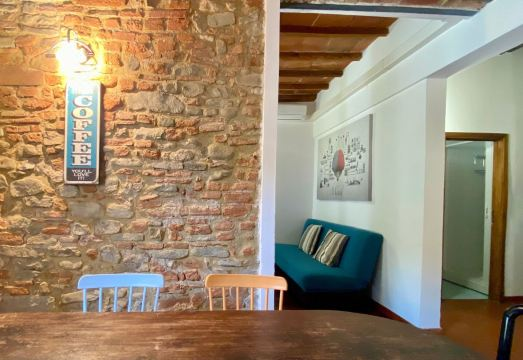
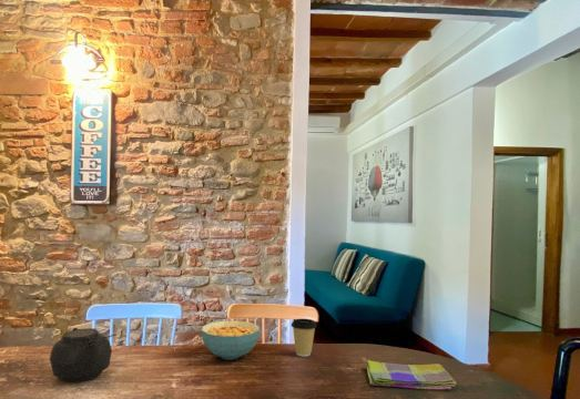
+ teapot (83, 355)
+ dish towel (408, 374)
+ coffee cup (303, 337)
+ cereal bowl (230, 342)
